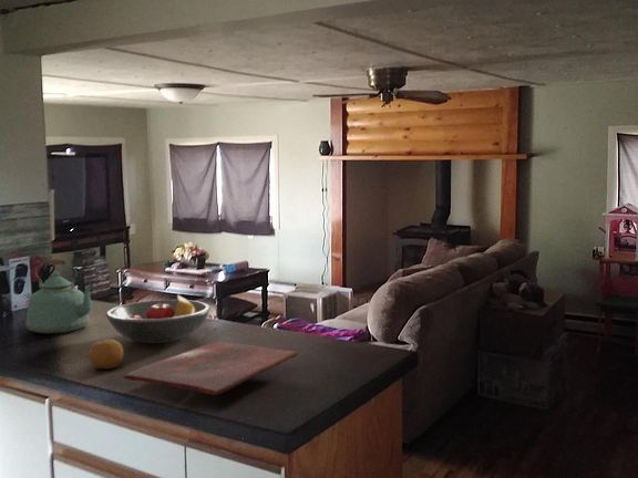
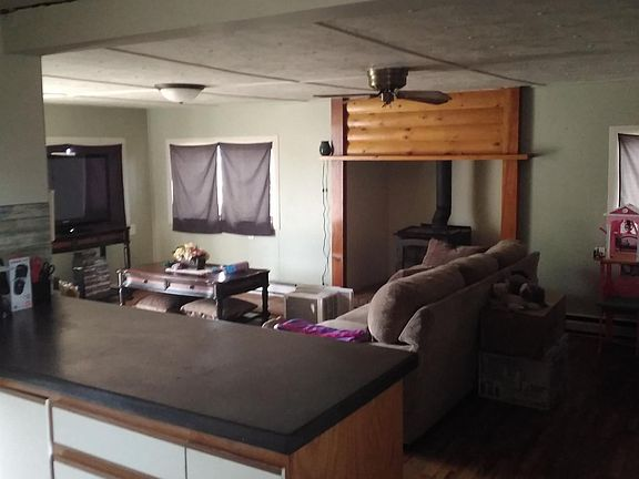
- fruit bowl (158, 320)
- fruit (105, 353)
- cutting board (216, 372)
- kettle (62, 293)
